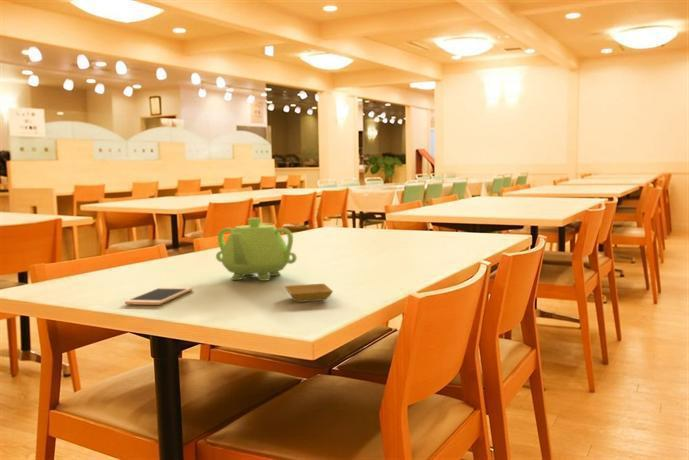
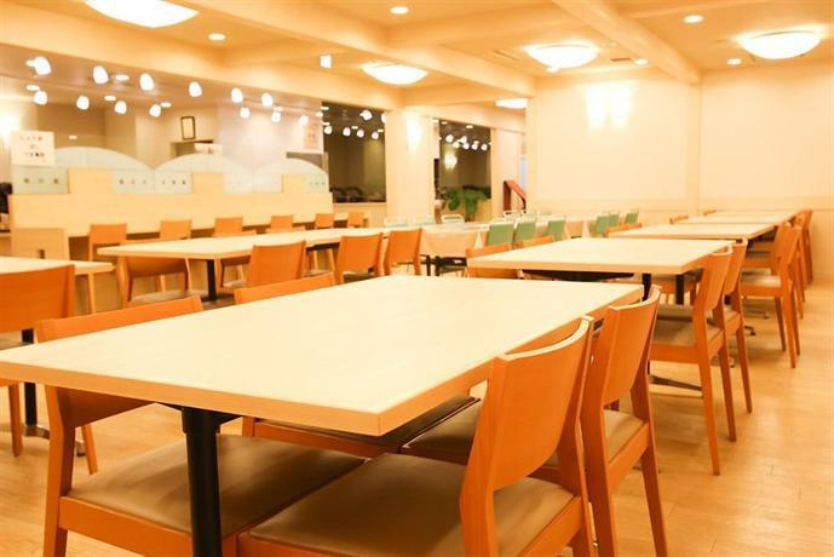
- cell phone (160, 295)
- saucer (308, 293)
- teapot (256, 247)
